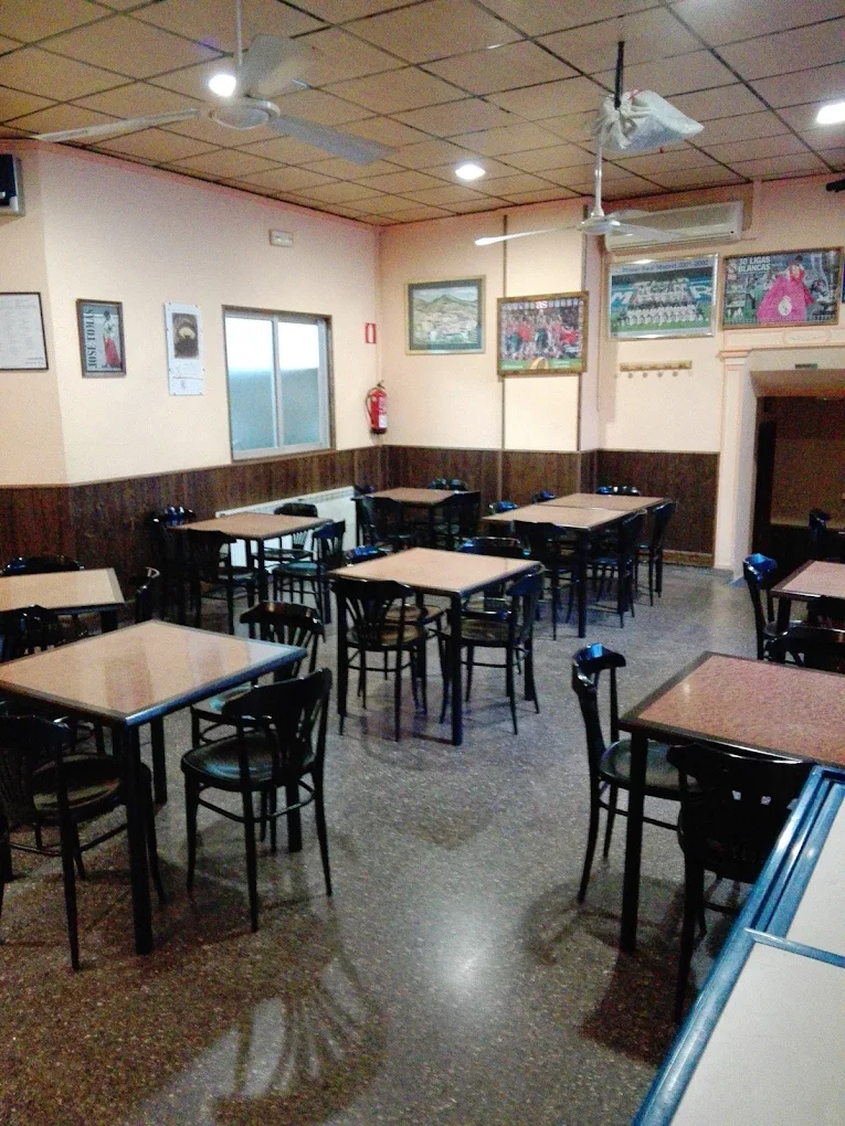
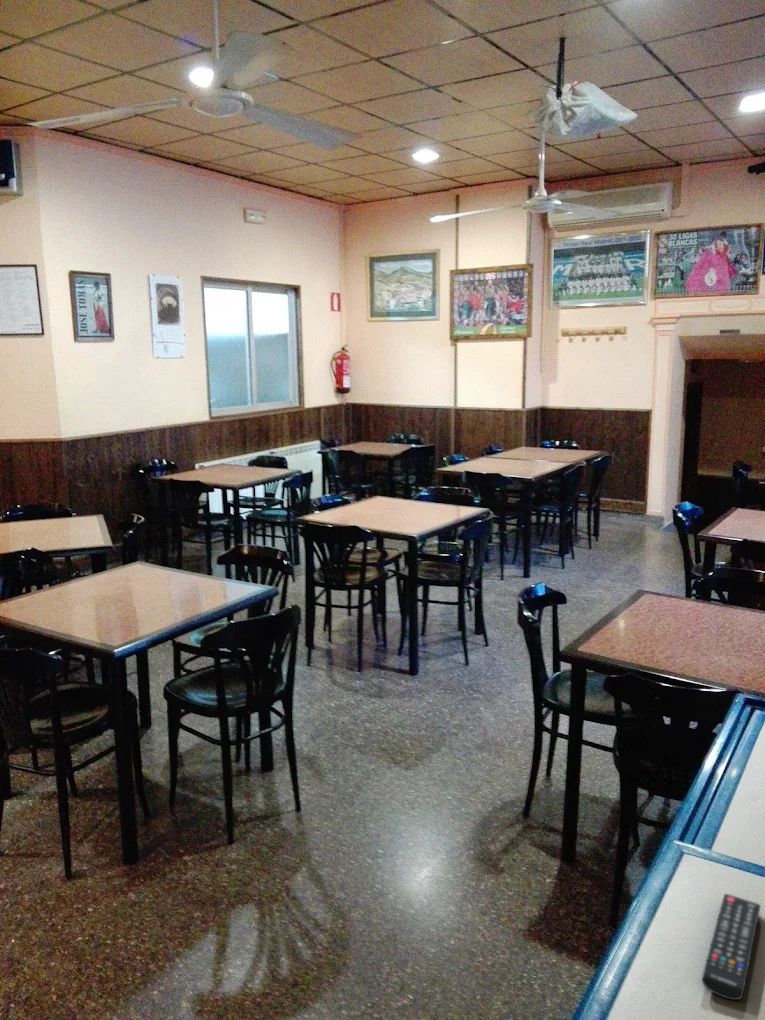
+ remote control (733, 942)
